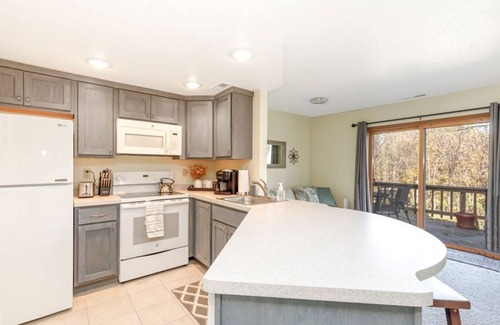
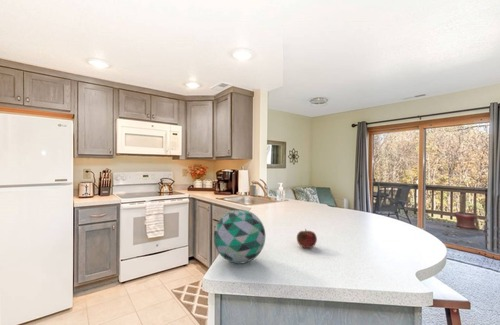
+ fruit (306, 238)
+ decorative ball (239, 235)
